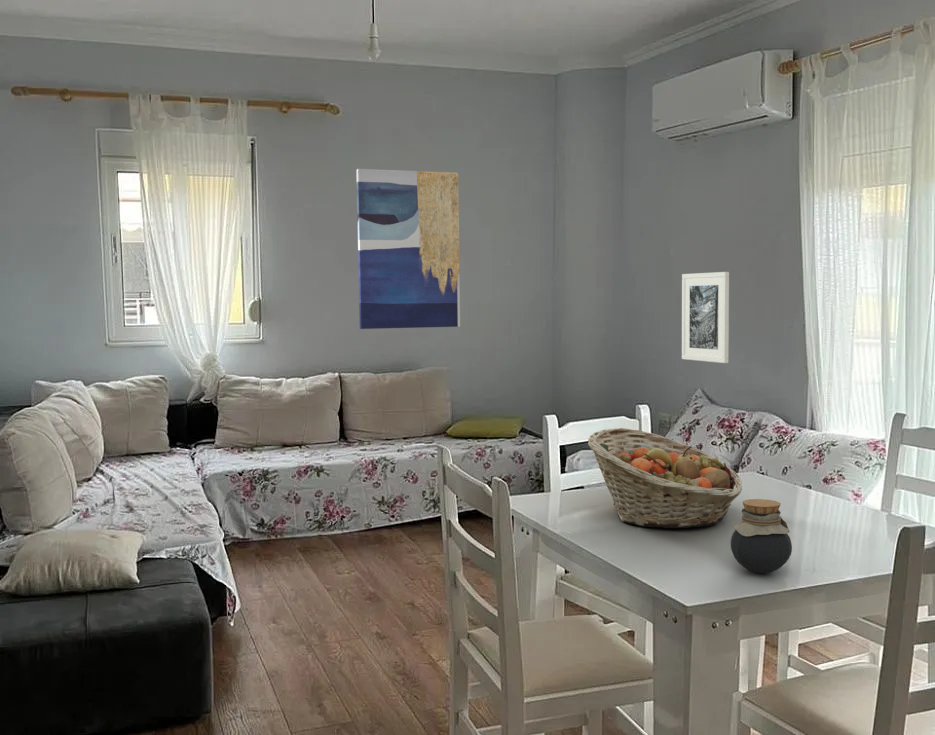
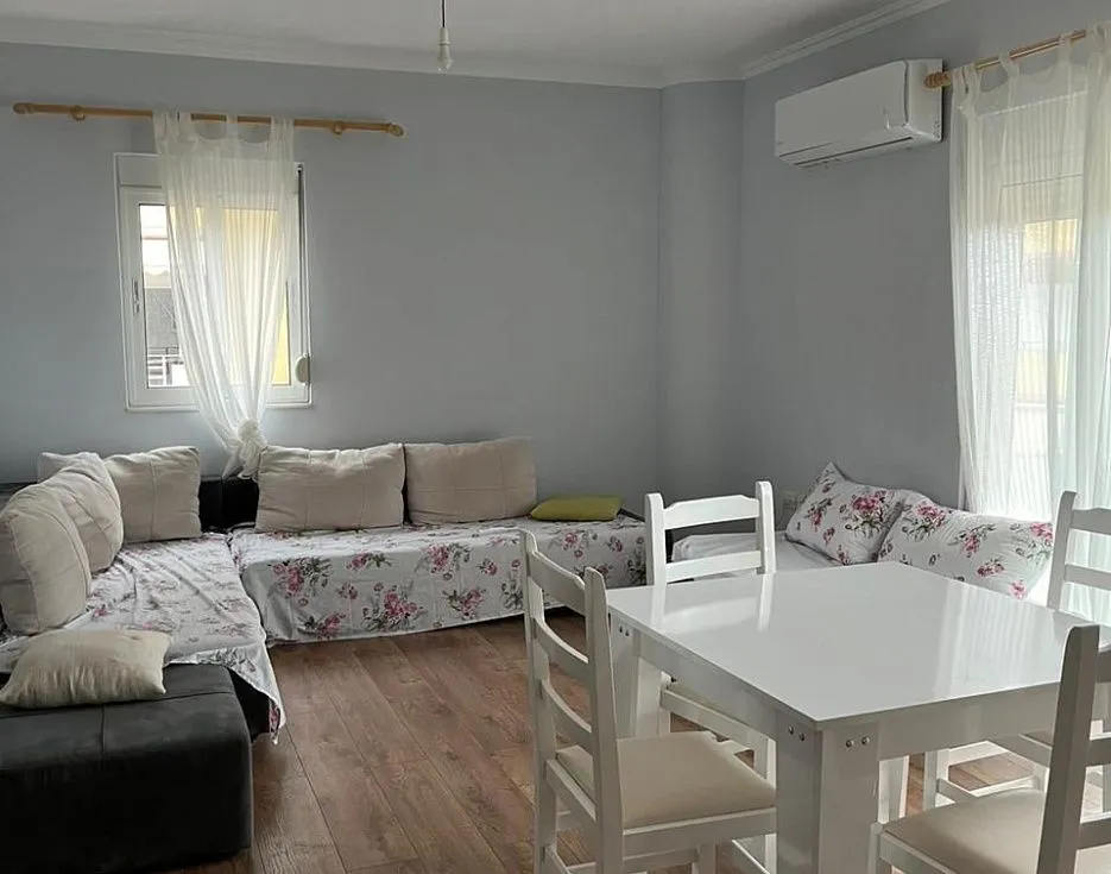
- wall art (409, 249)
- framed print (704, 317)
- fruit basket (664, 474)
- jar (763, 536)
